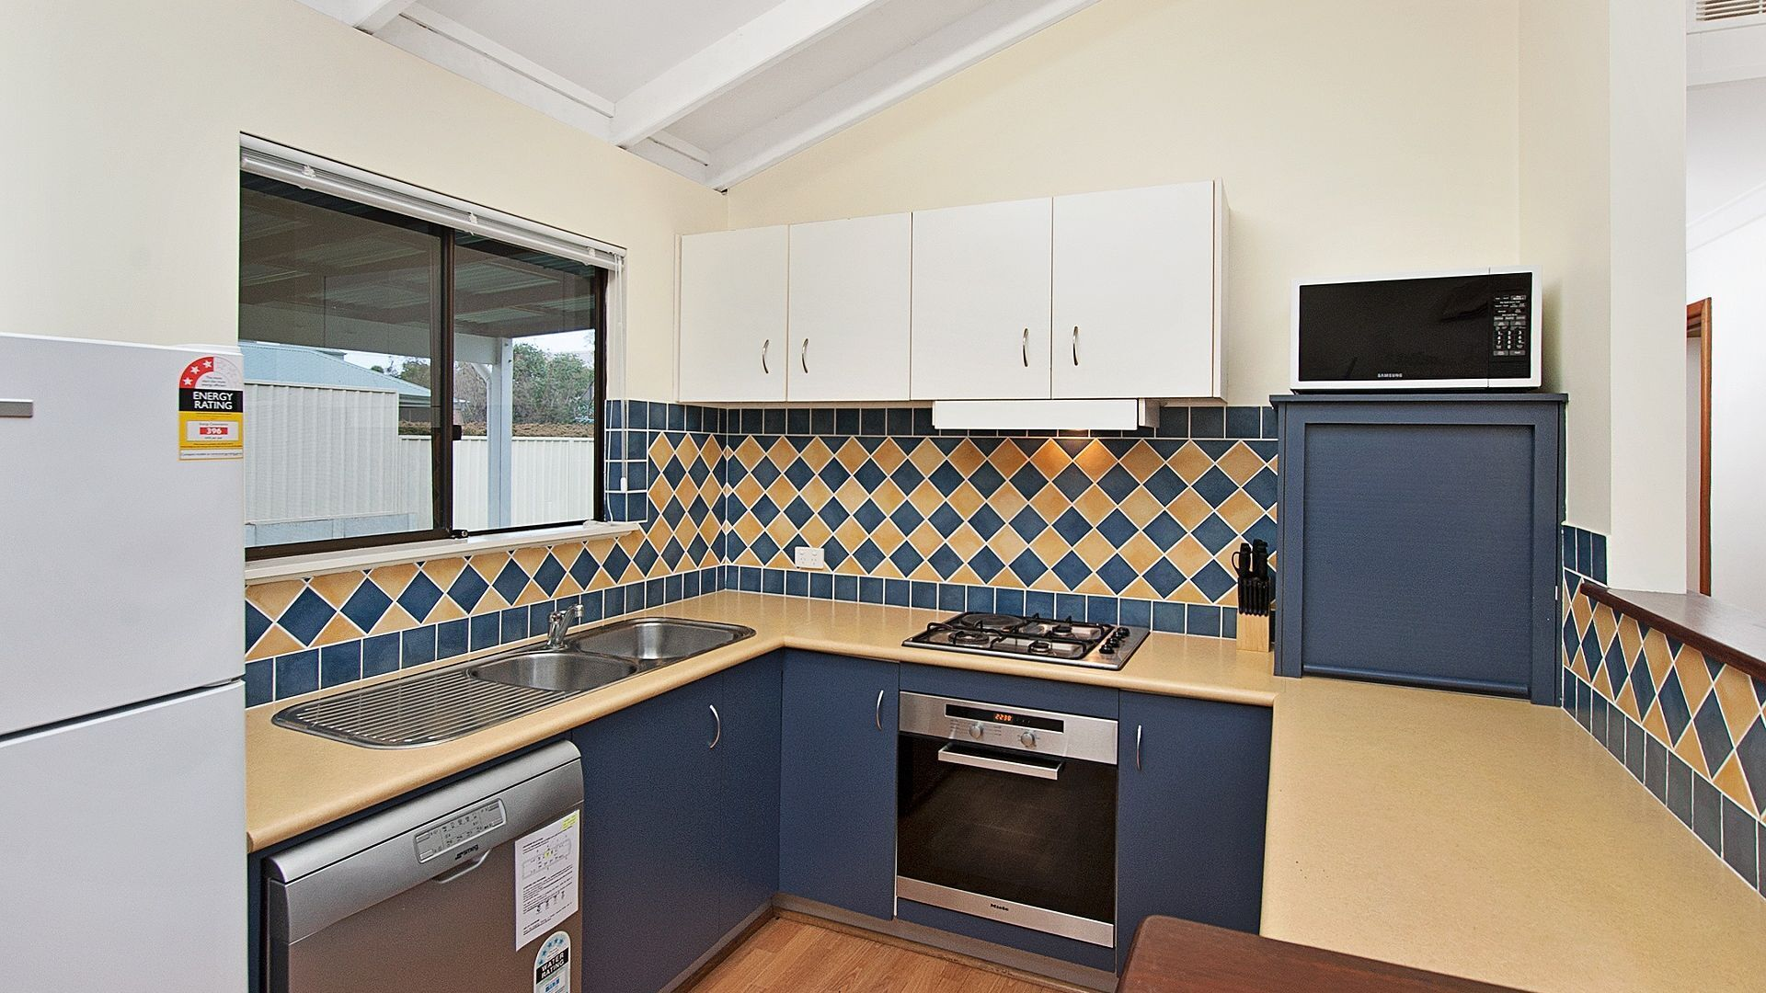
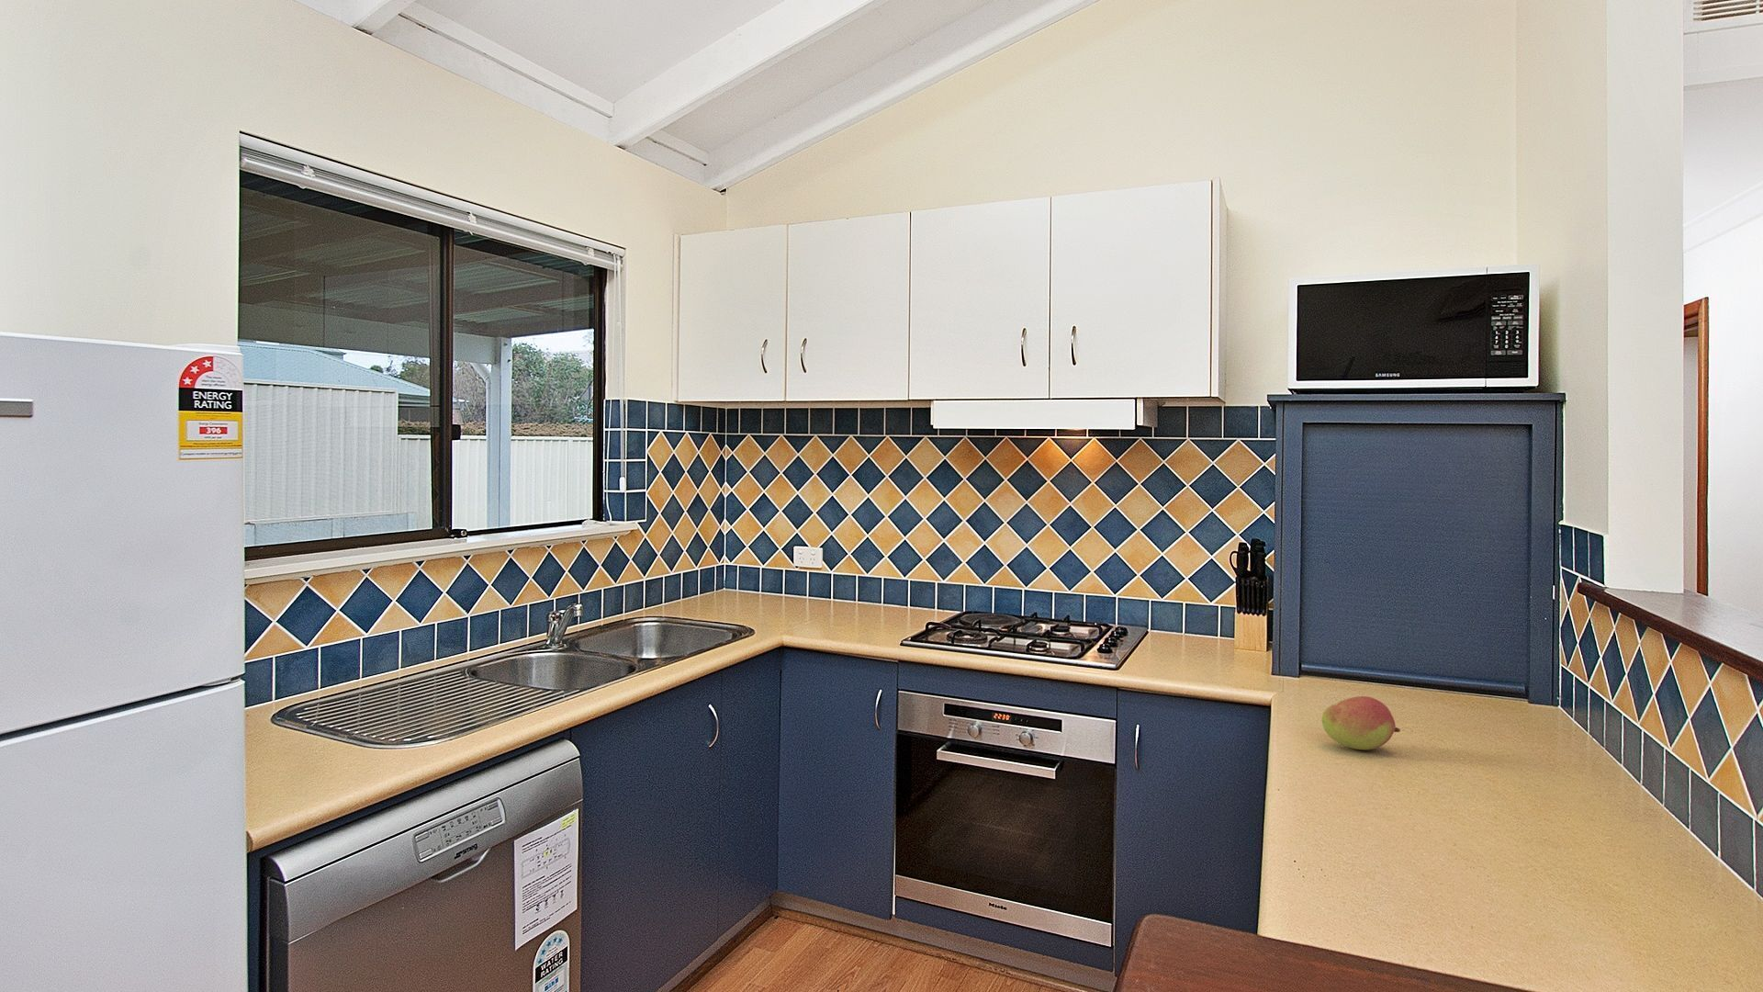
+ fruit (1360, 723)
